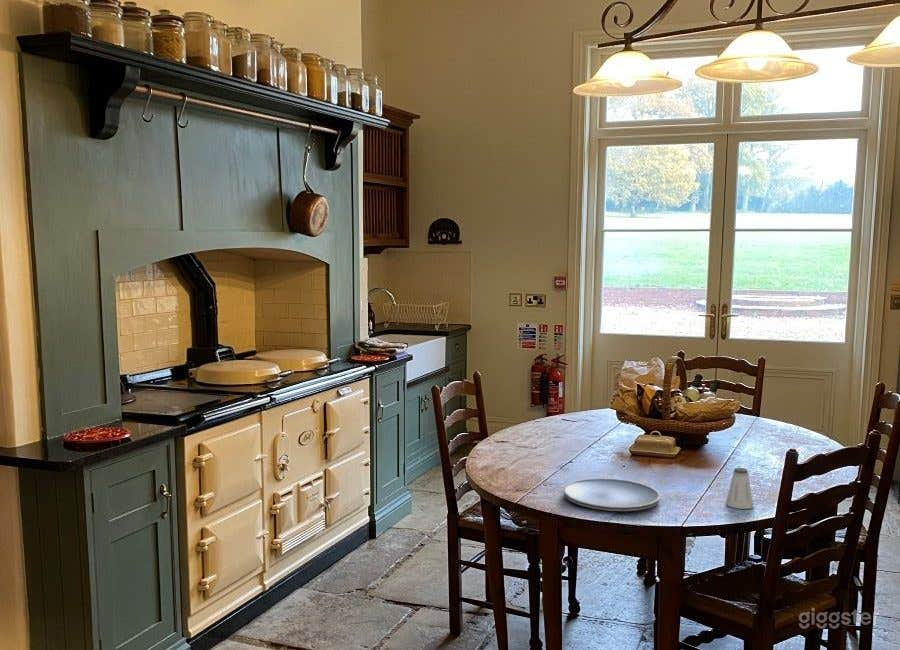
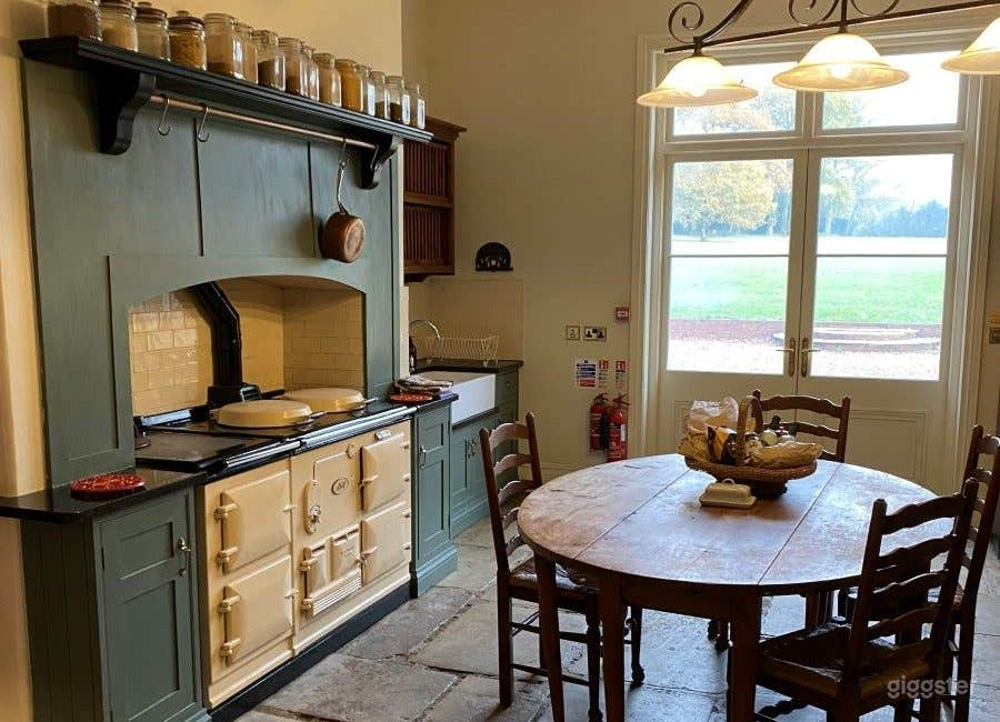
- plate (611, 495)
- saltshaker (740, 487)
